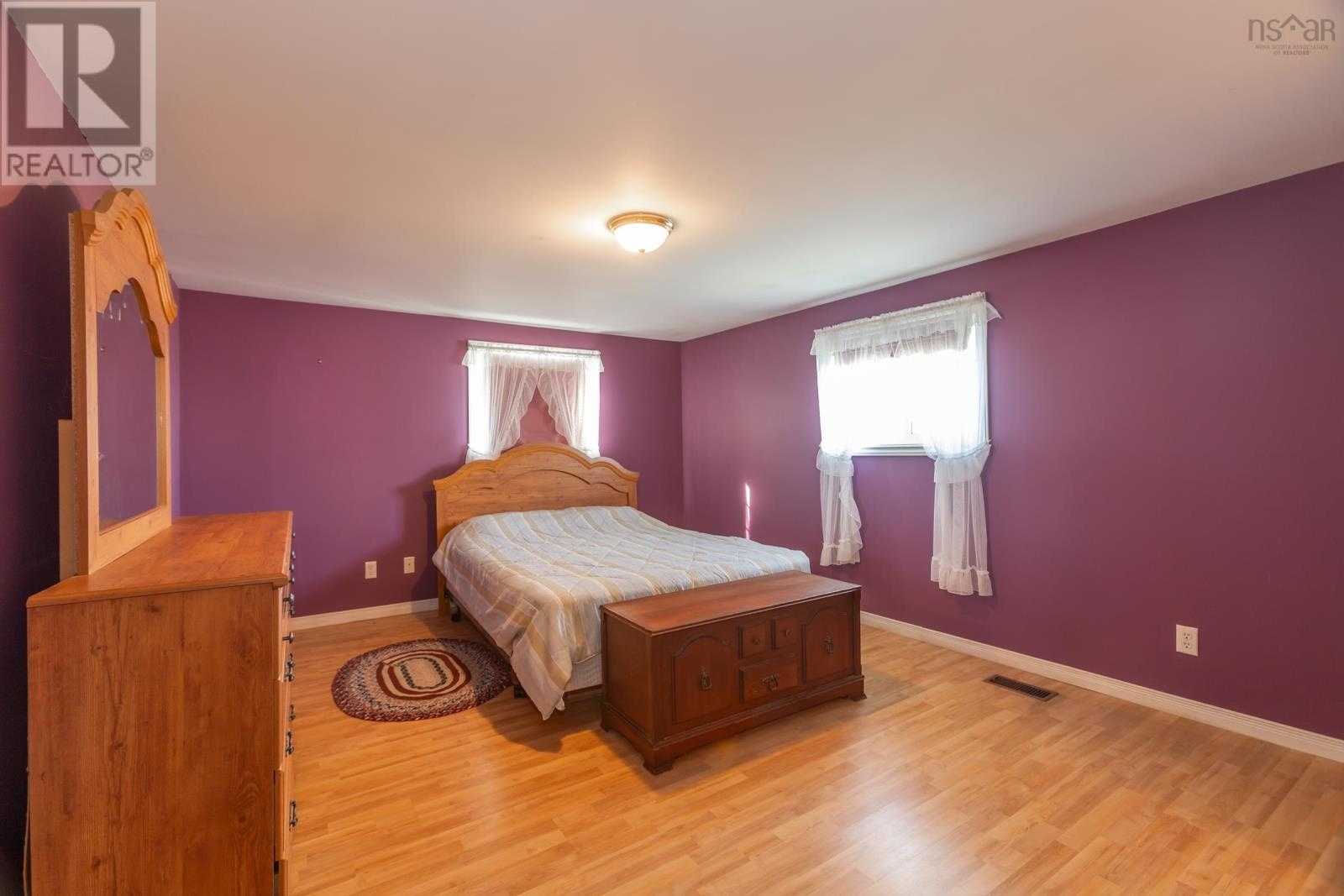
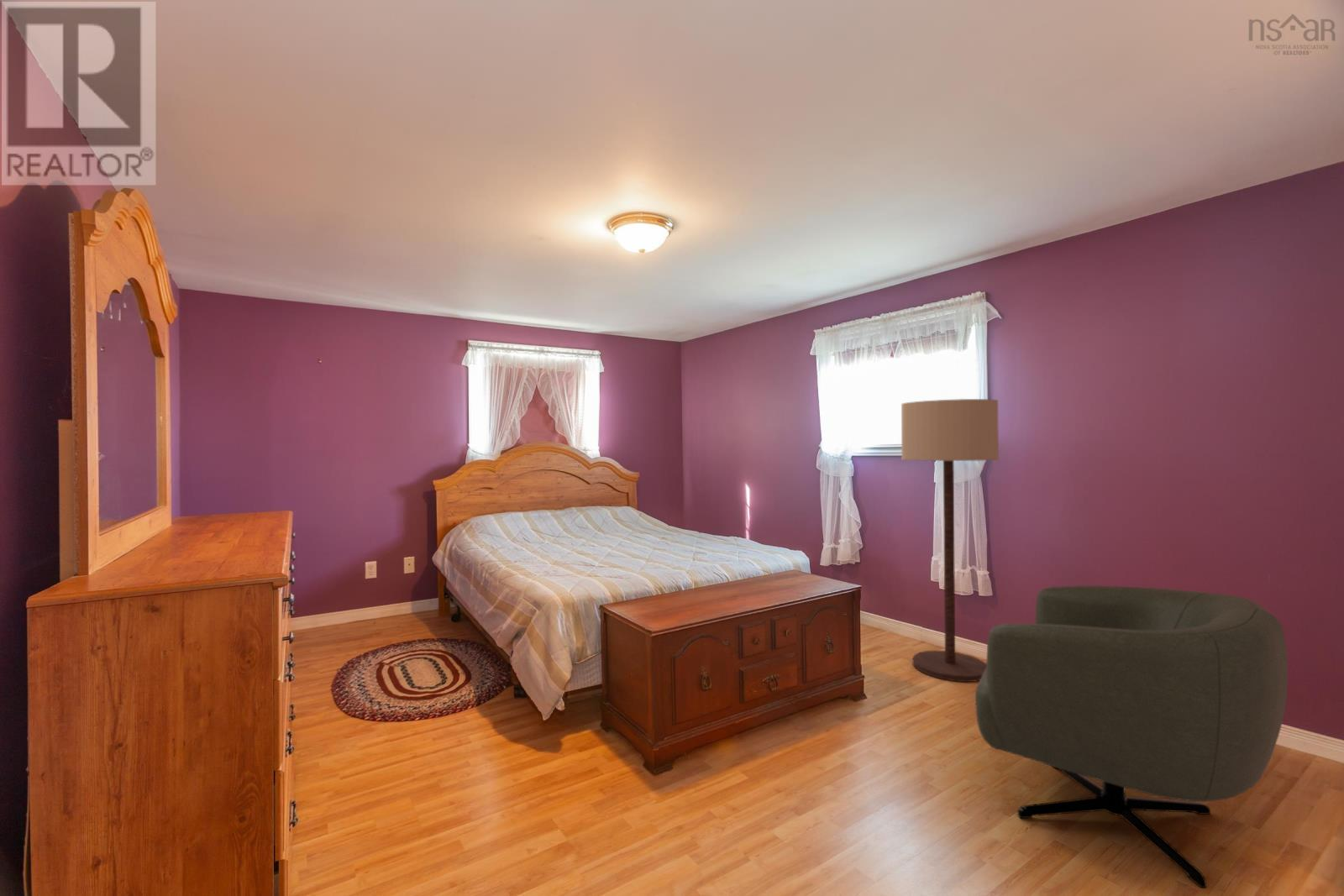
+ armchair (1116, 703)
+ floor lamp (949, 535)
